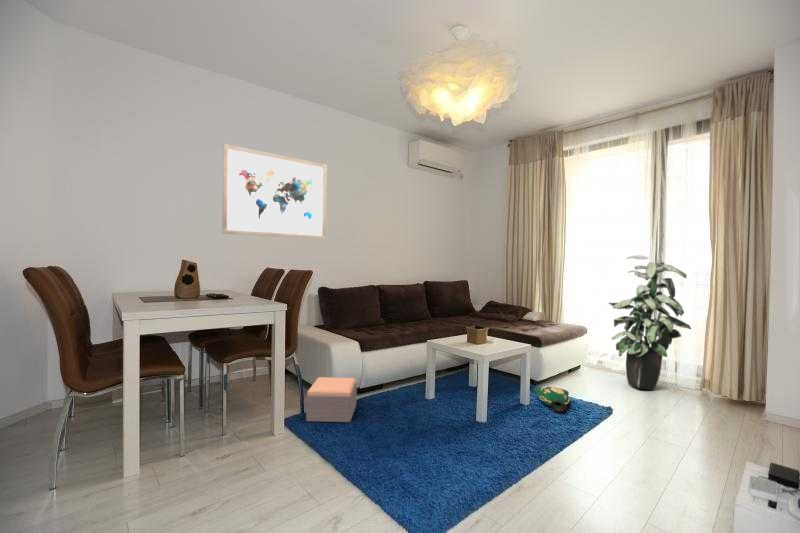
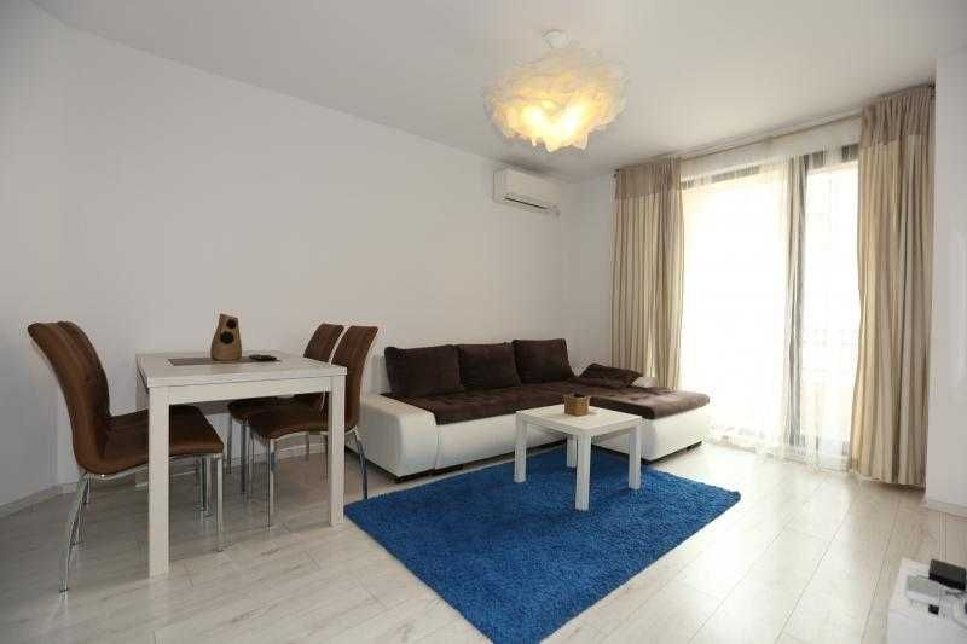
- footstool (332, 397)
- bag (554, 397)
- indoor plant (644, 321)
- wall art (279, 196)
